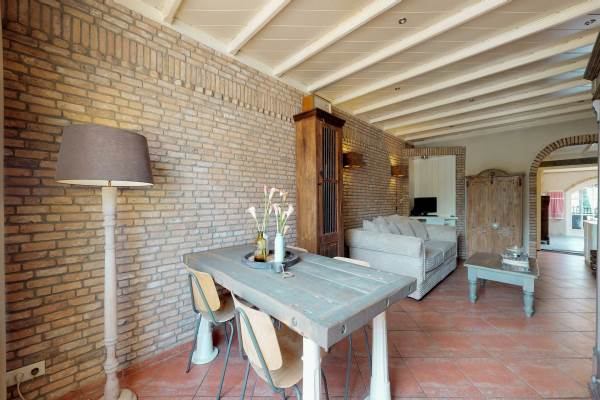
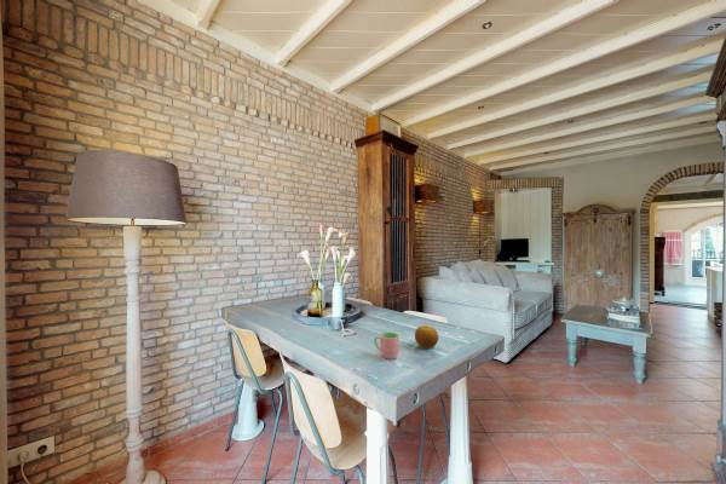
+ fruit (426, 336)
+ cup (386, 345)
